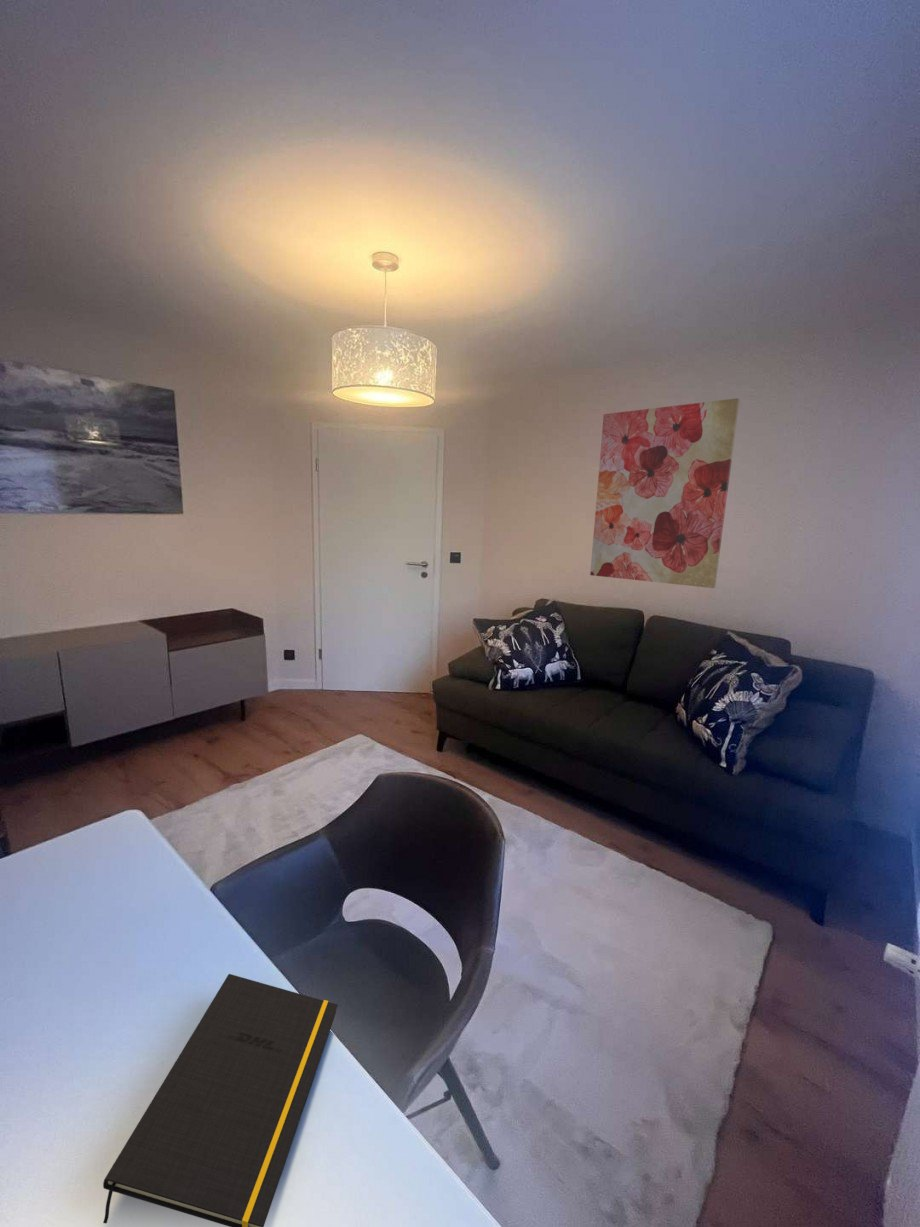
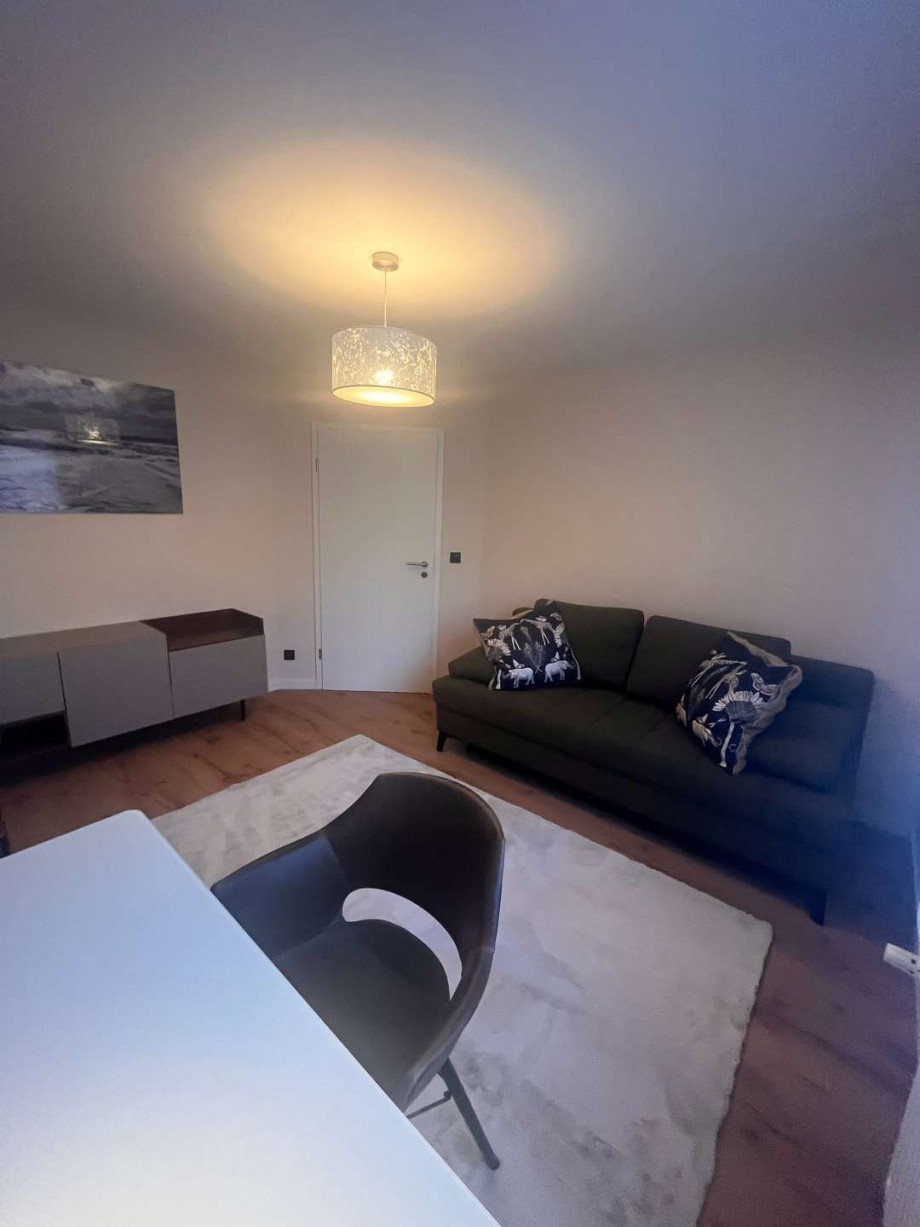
- notepad (241, 1080)
- wall art (656, 496)
